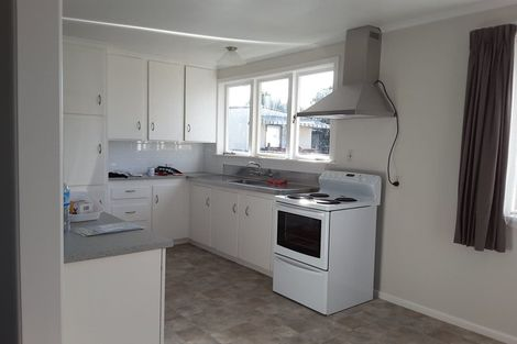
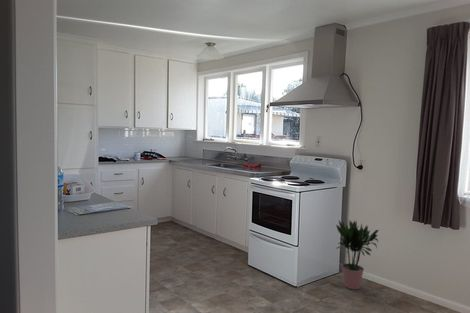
+ potted plant (359, 253)
